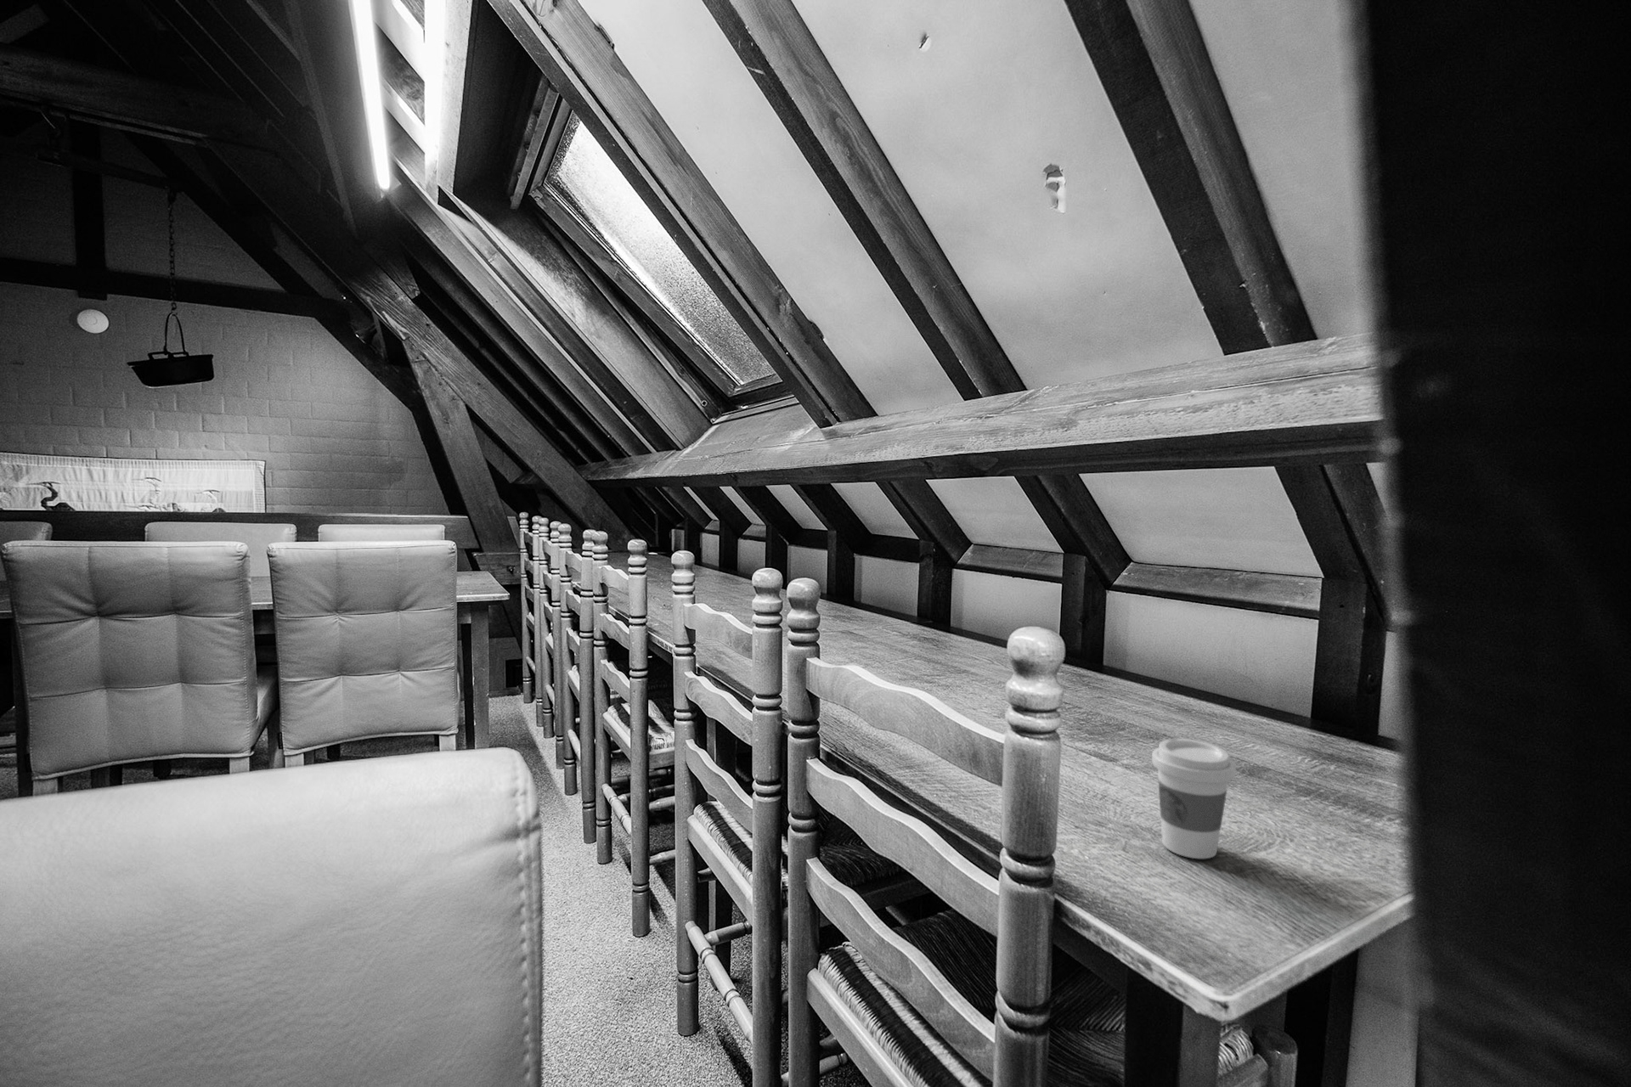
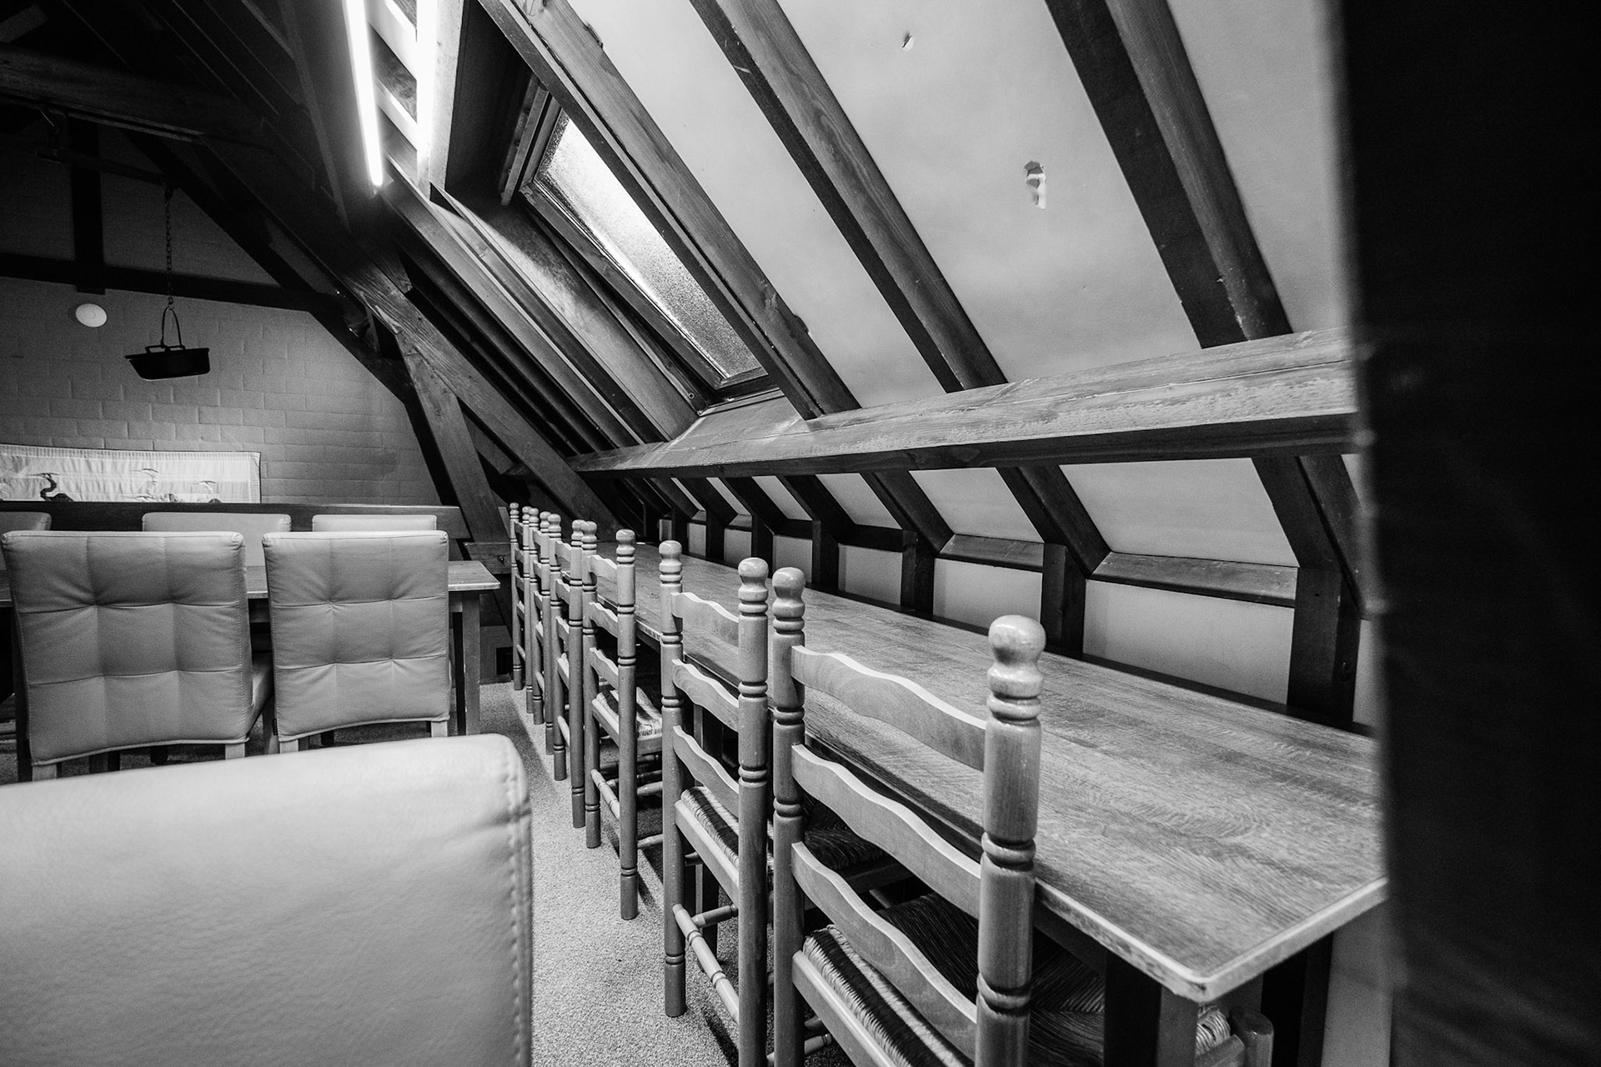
- coffee cup (1190, 797)
